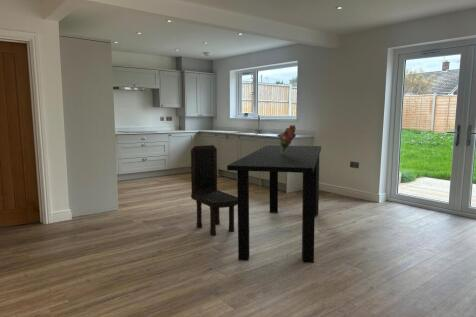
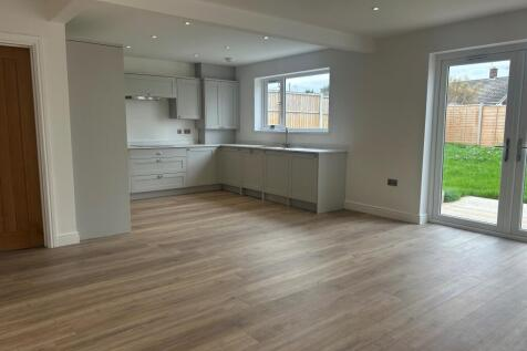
- bouquet (286, 139)
- dining chair (215, 188)
- dining table (277, 193)
